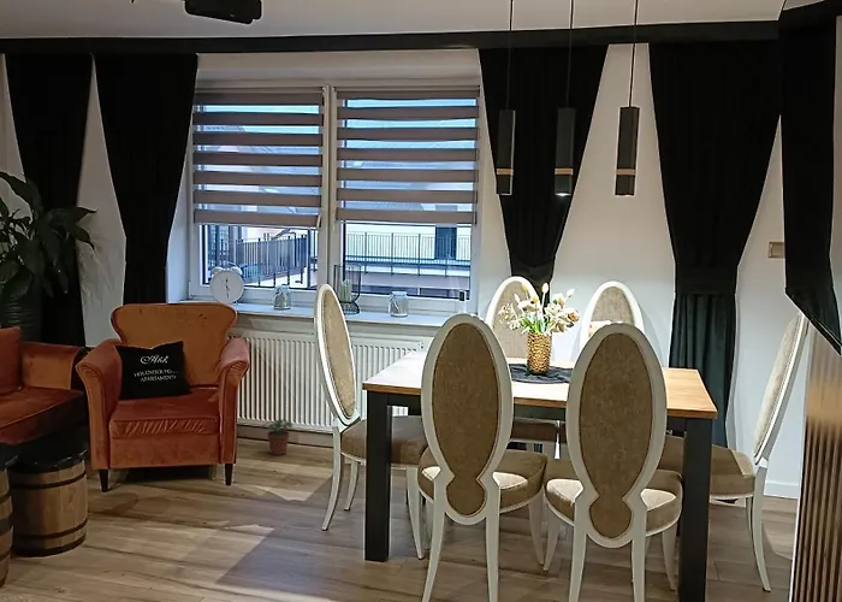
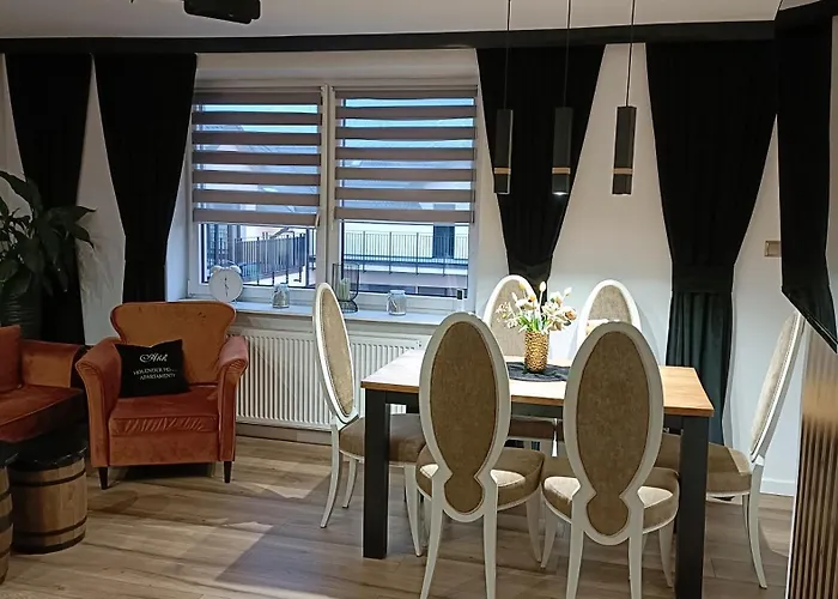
- potted plant (278, 437)
